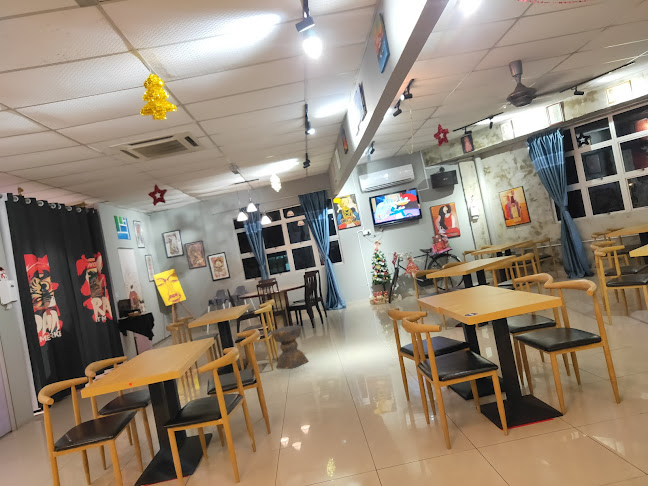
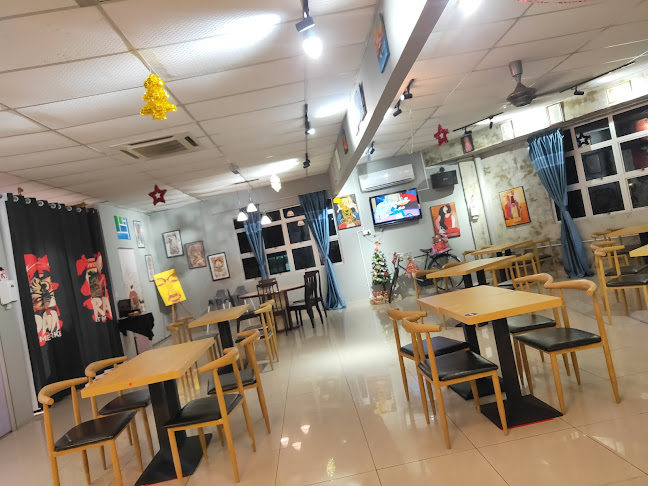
- stool (289, 346)
